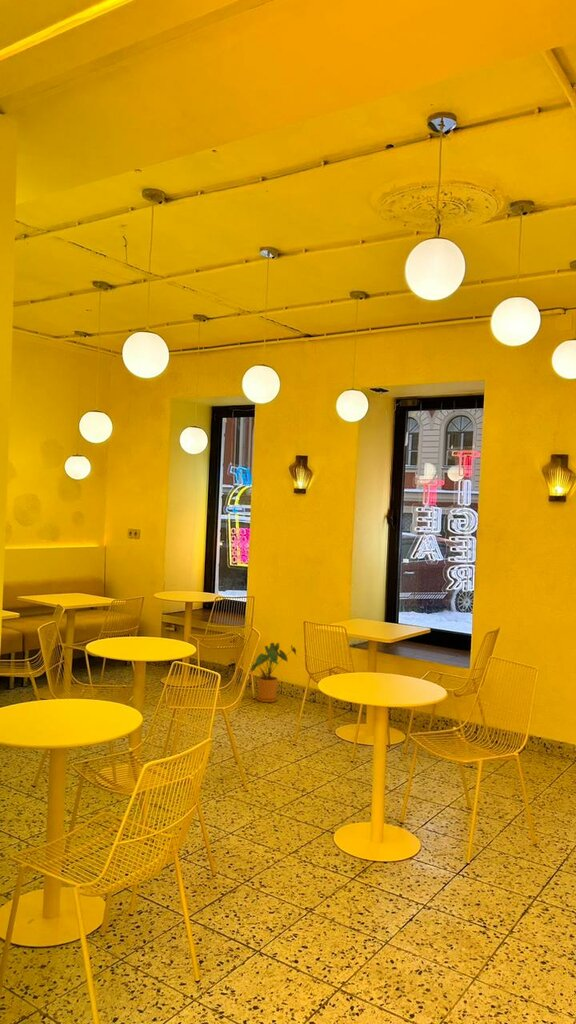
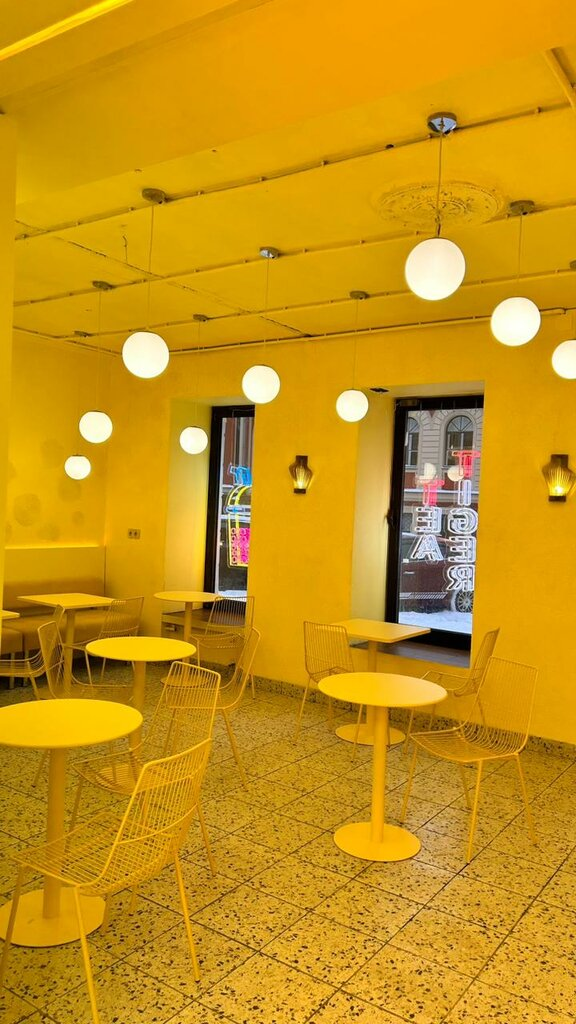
- house plant (268, 672)
